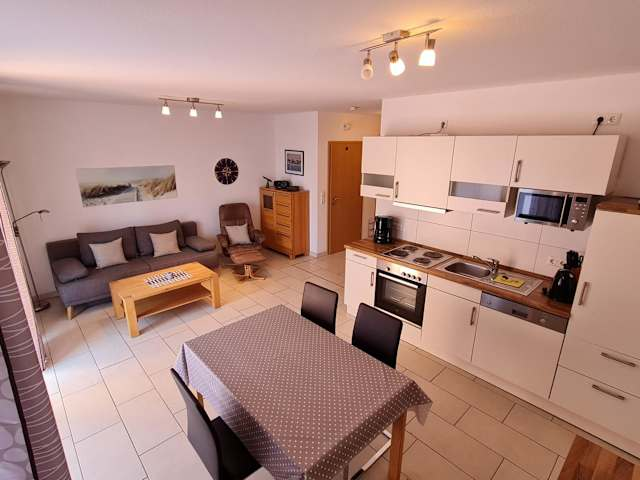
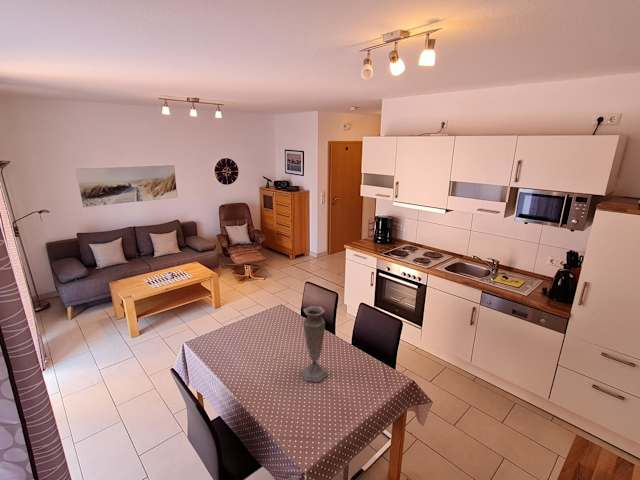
+ vase (314, 342)
